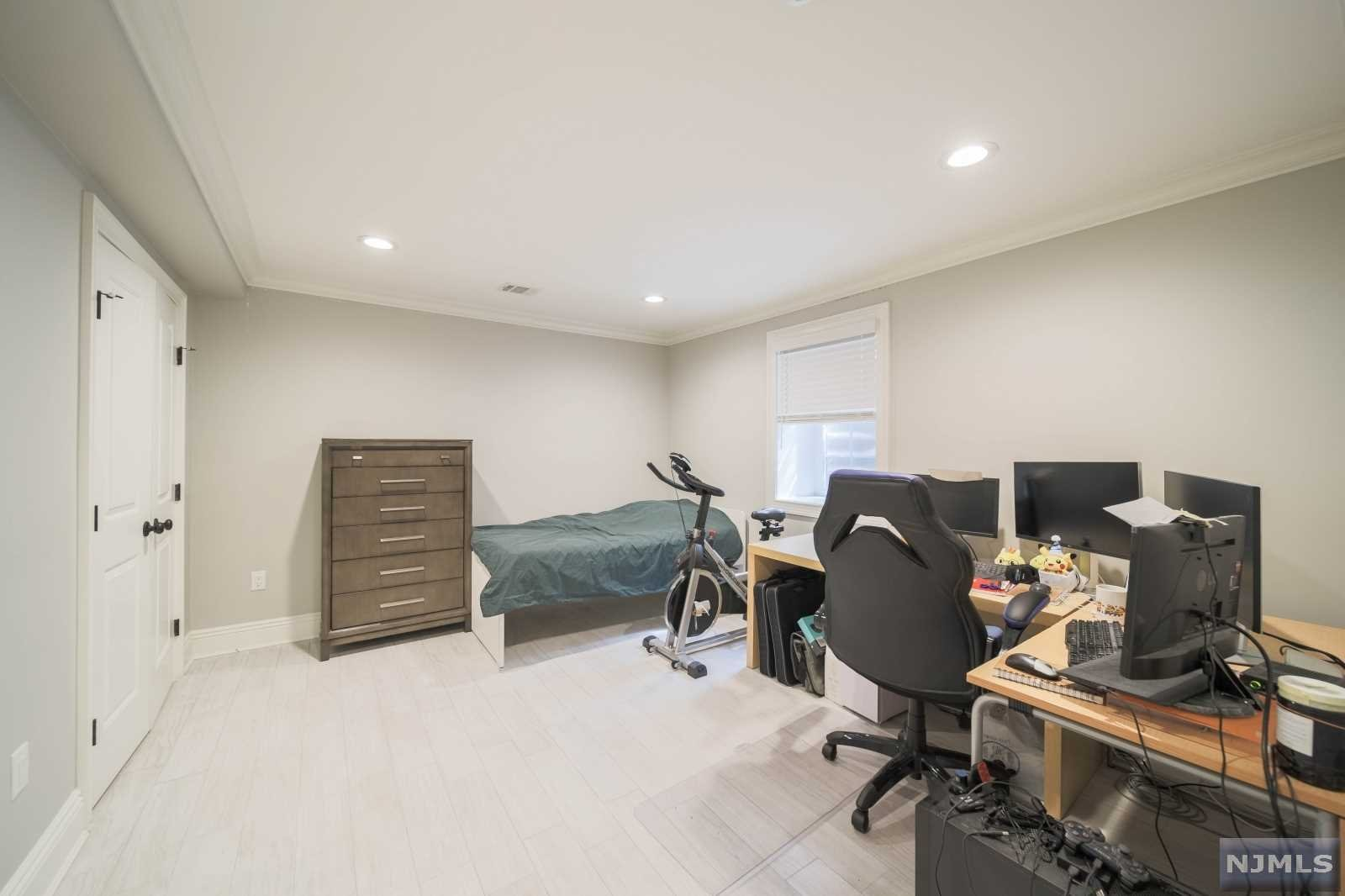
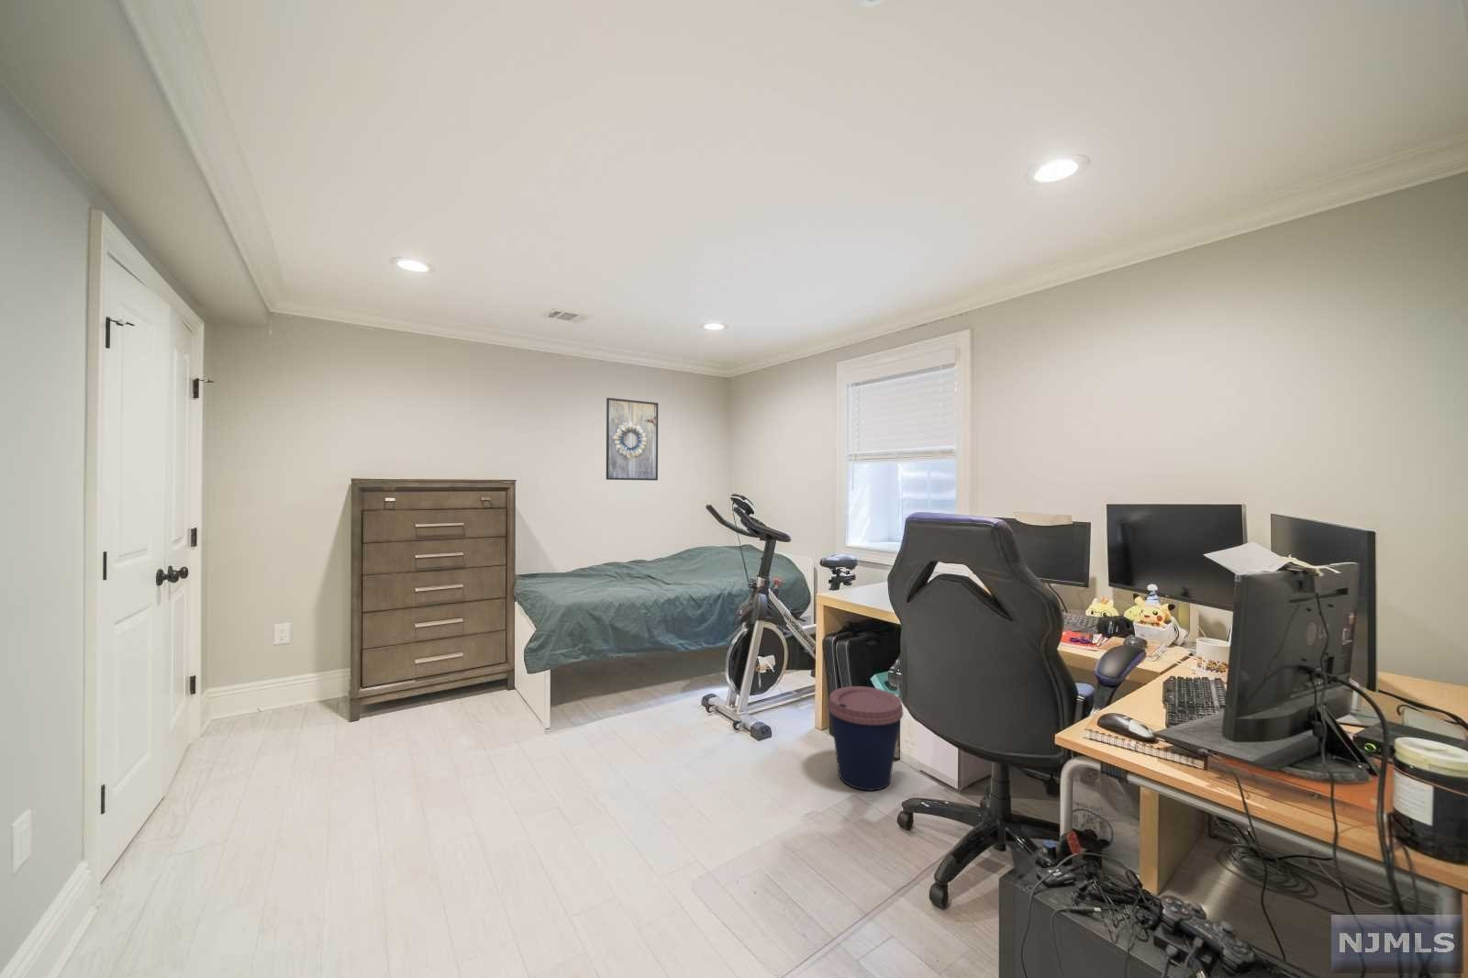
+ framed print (632, 440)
+ coffee cup (864, 738)
